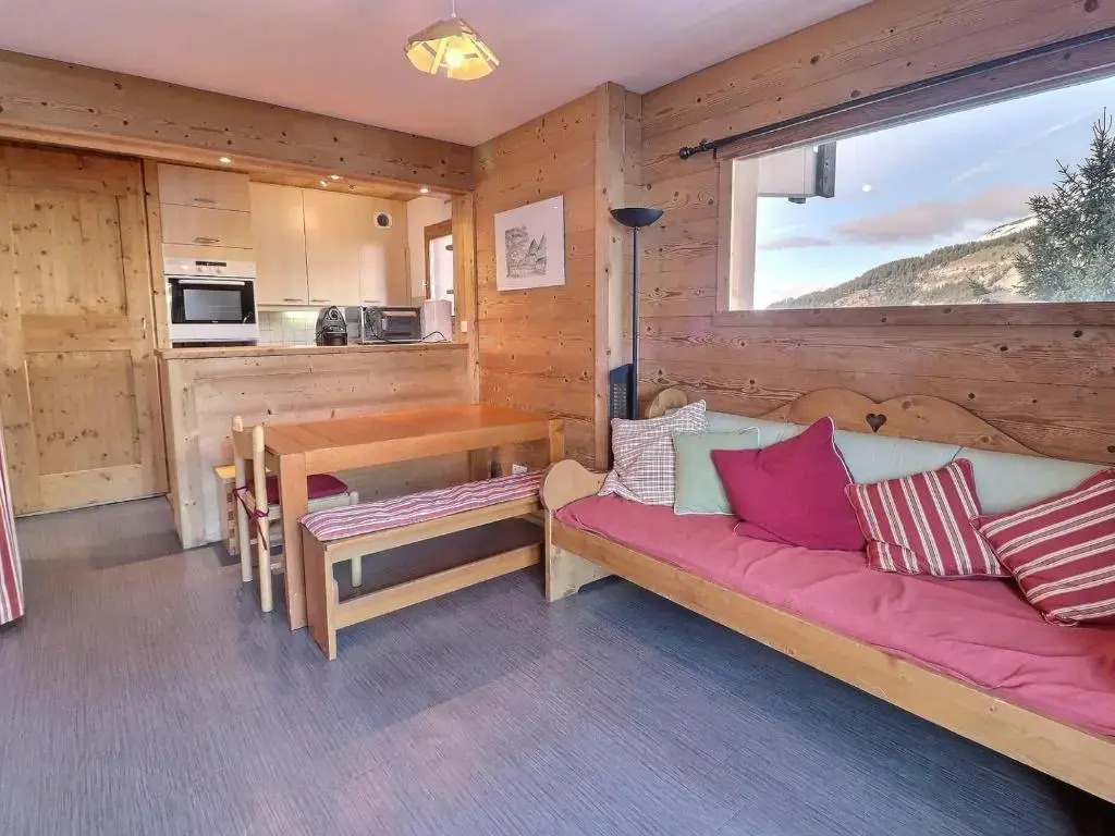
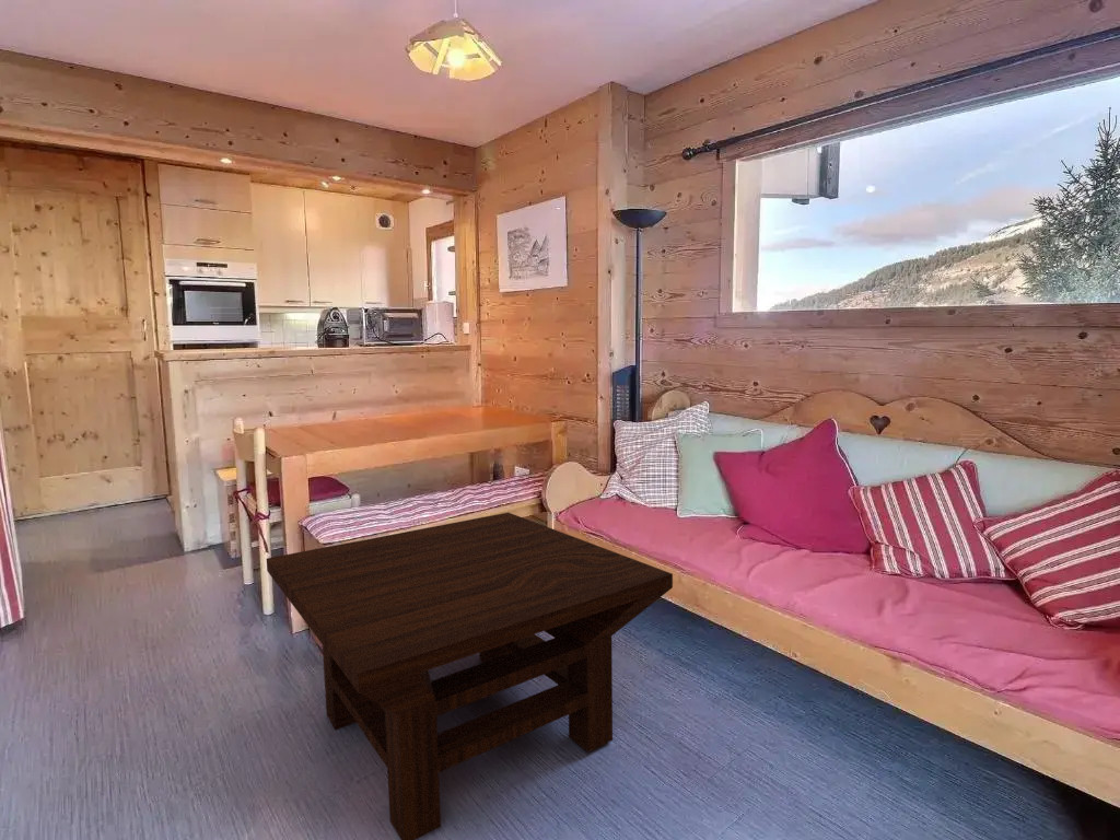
+ coffee table (460, 648)
